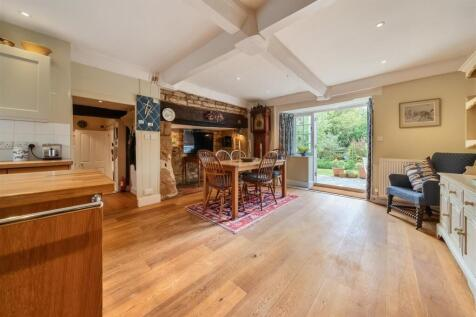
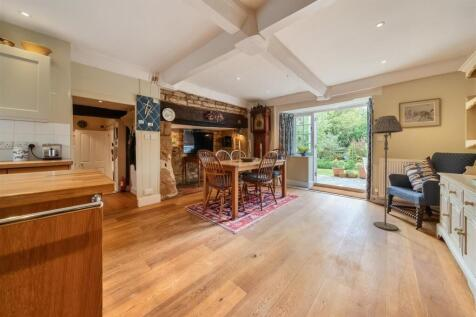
+ floor lamp (386, 171)
